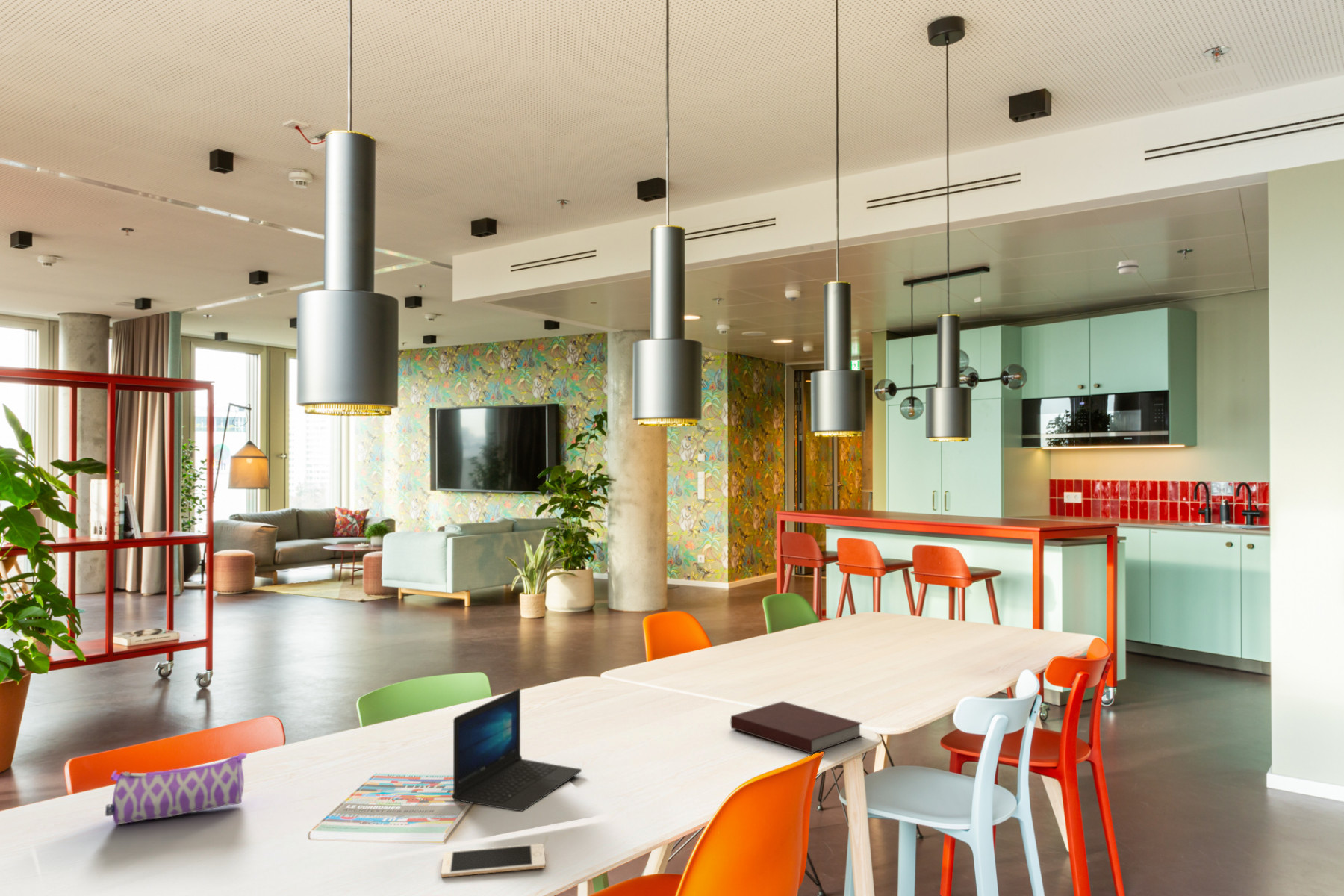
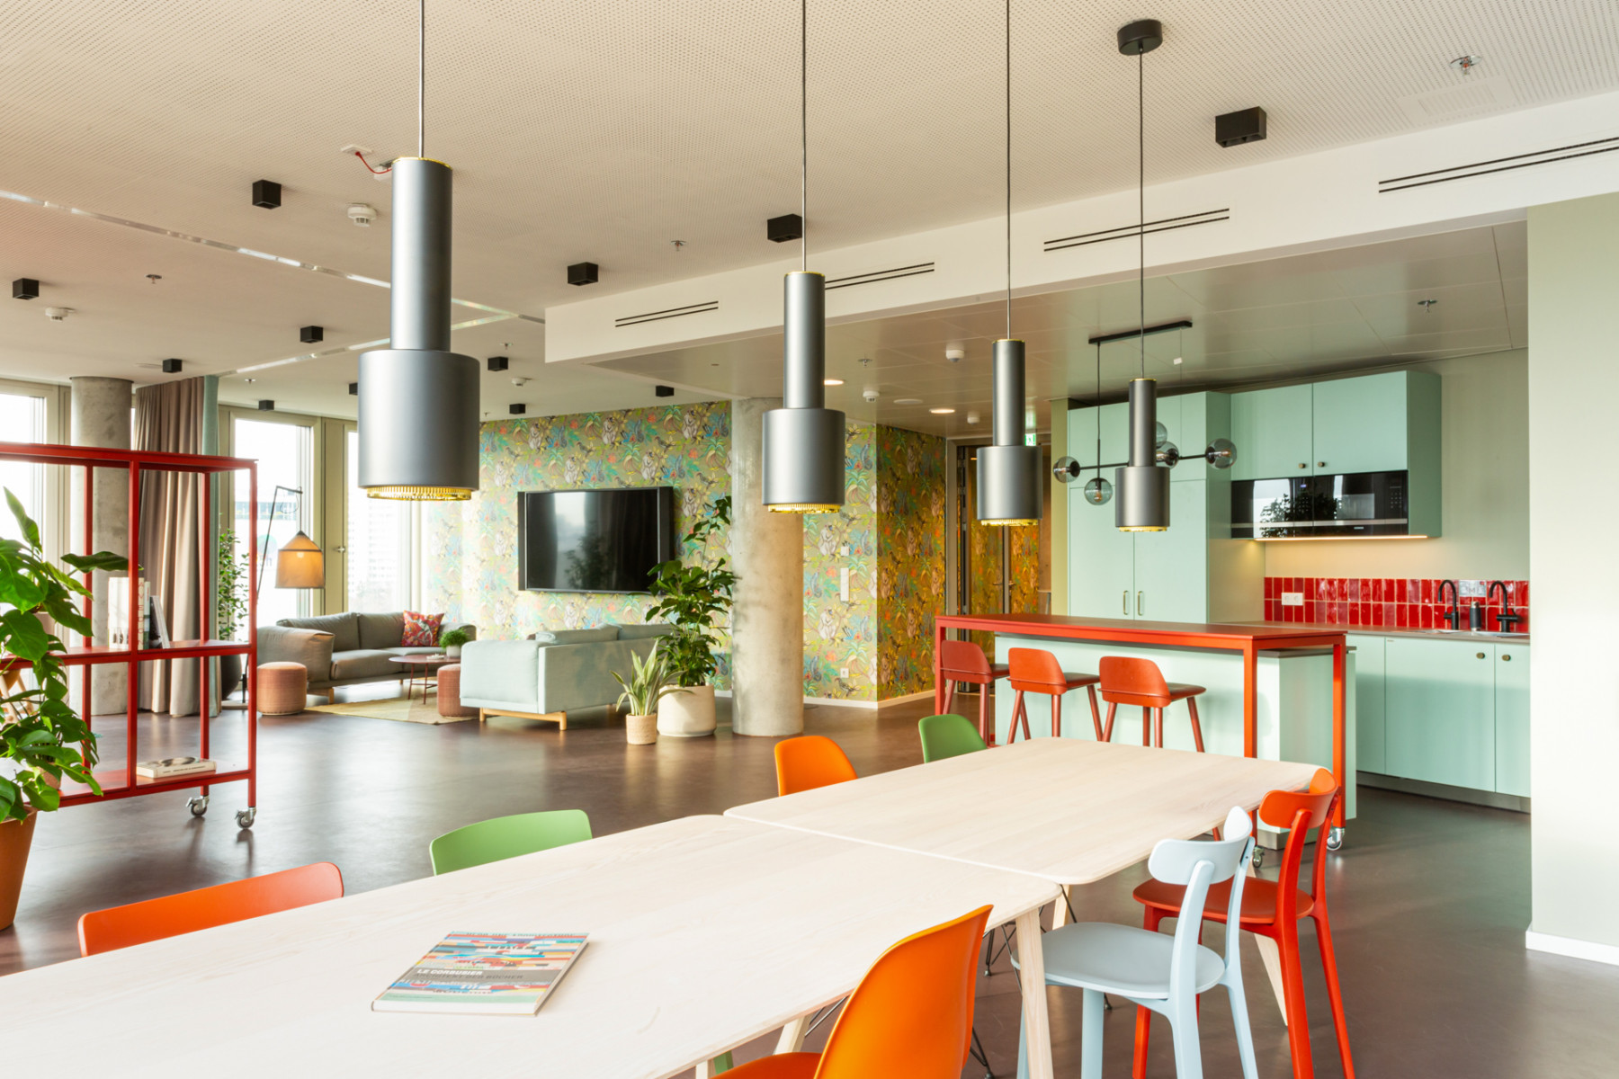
- notebook (795, 725)
- laptop (519, 746)
- smoke detector (1127, 267)
- pencil case (179, 787)
- cell phone (494, 859)
